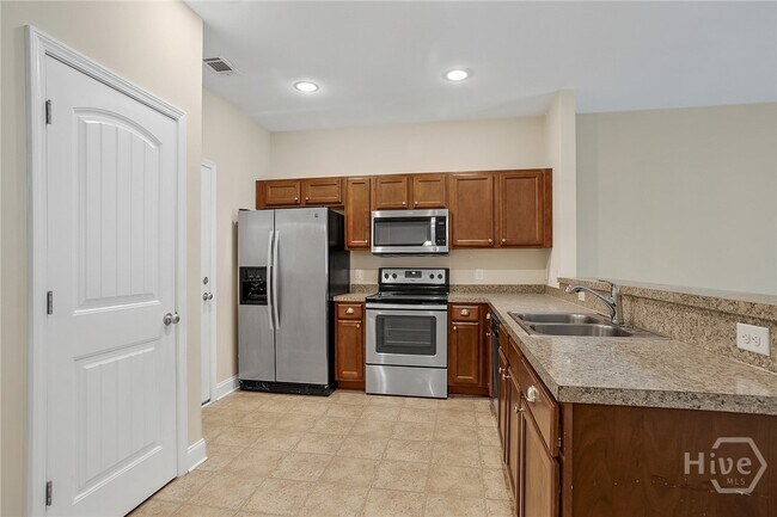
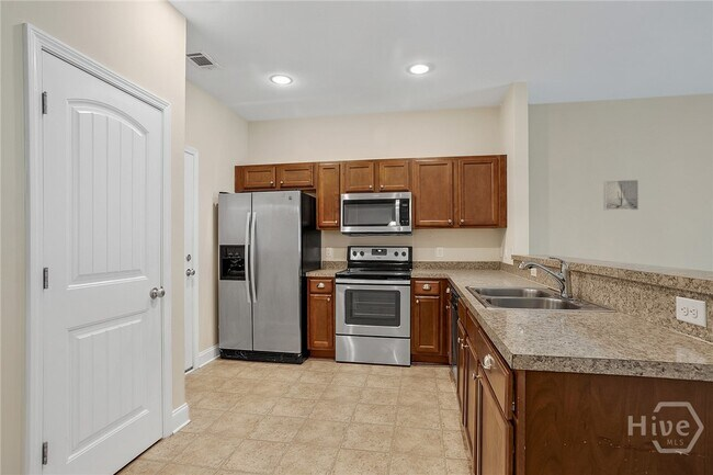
+ wall art (620, 195)
